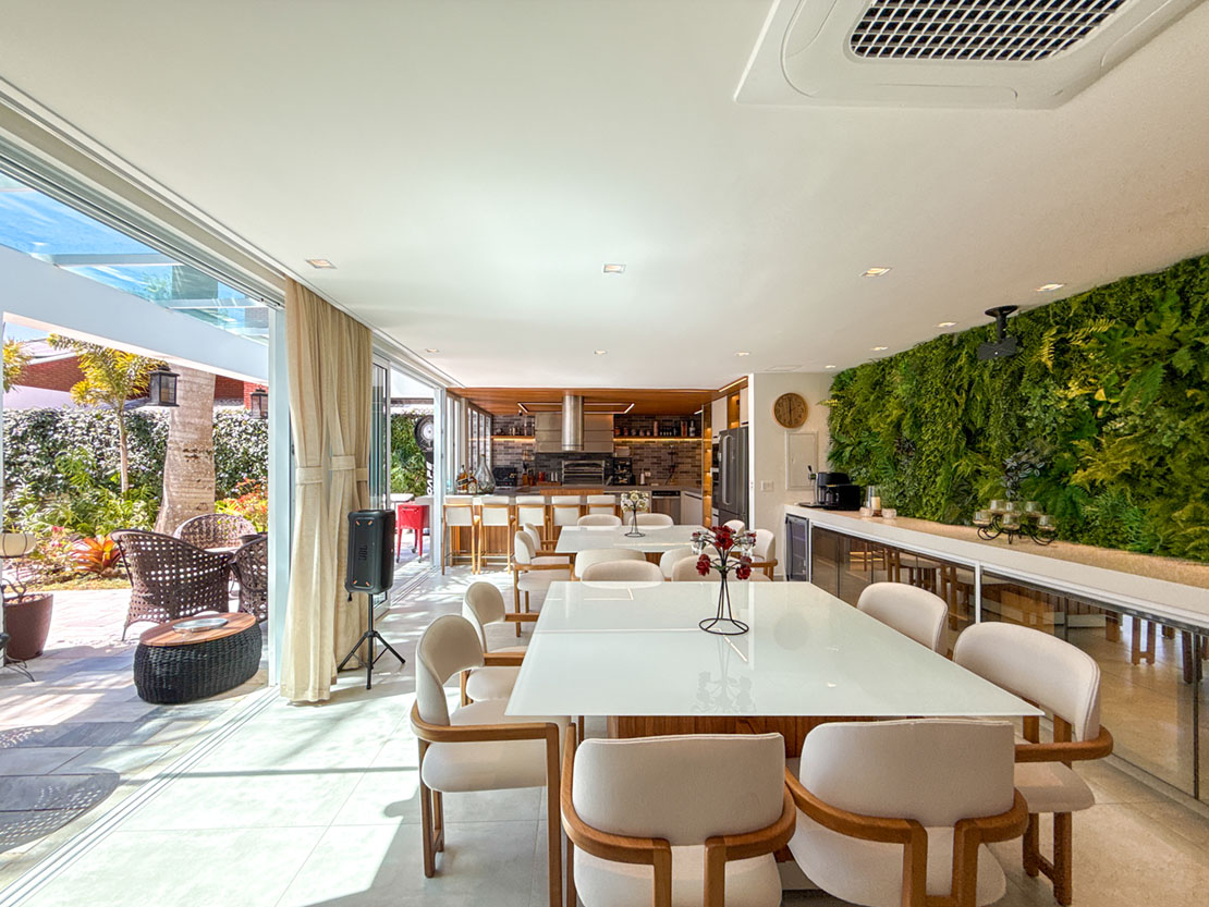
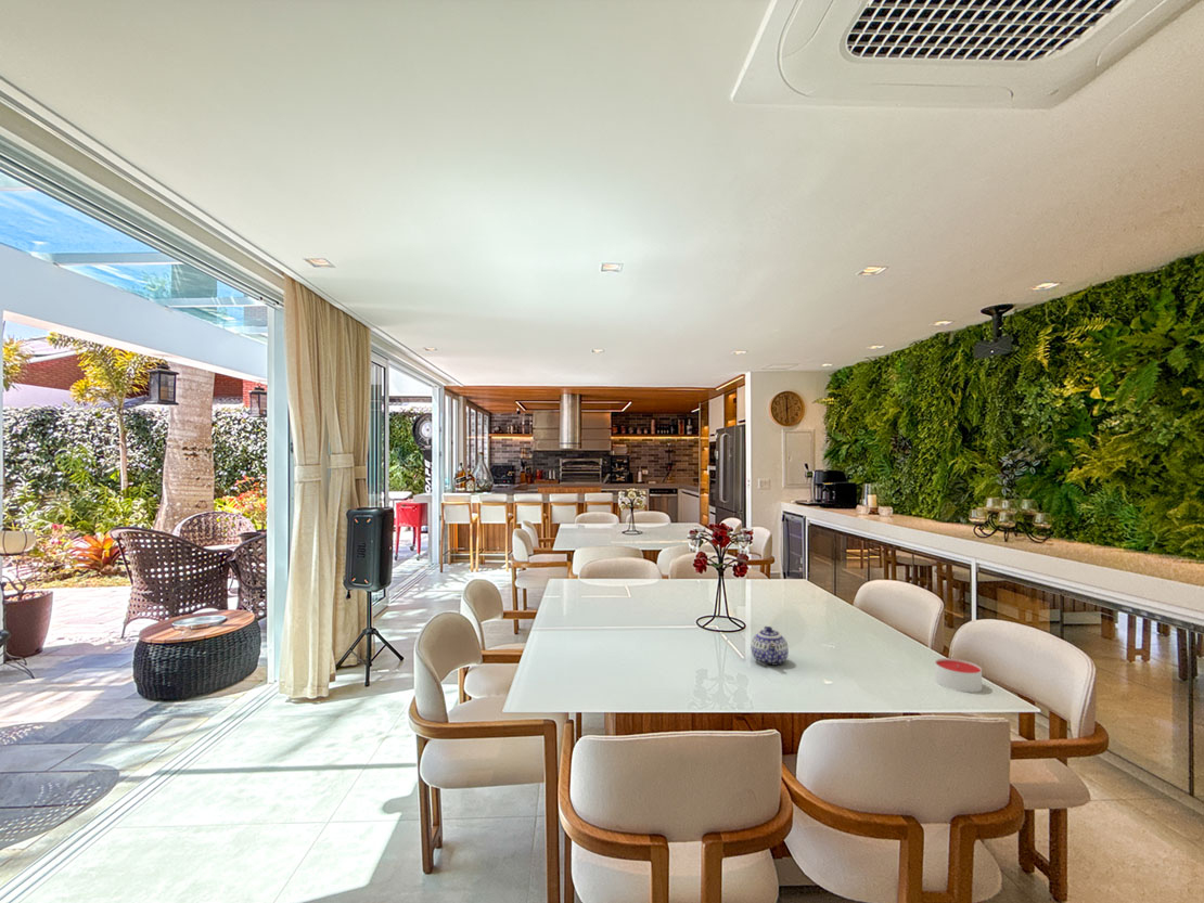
+ teapot (769, 644)
+ candle (958, 674)
